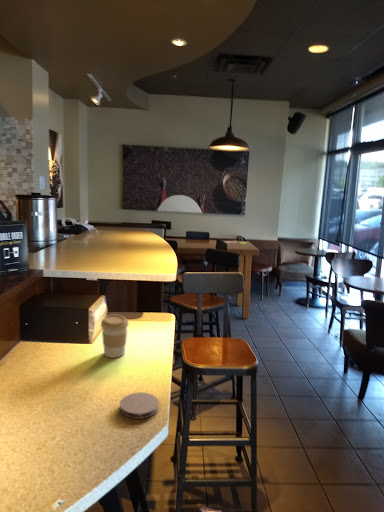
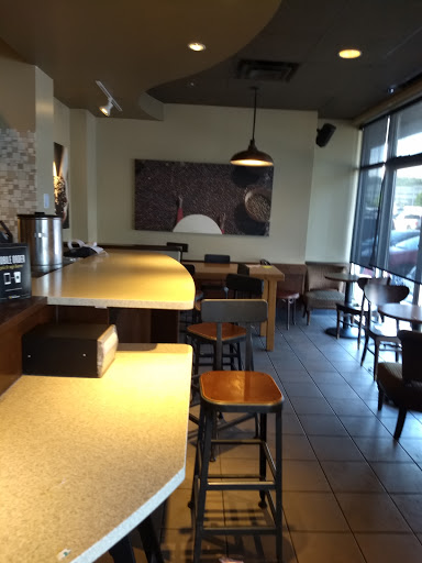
- coaster (139, 404)
- coffee cup (114, 335)
